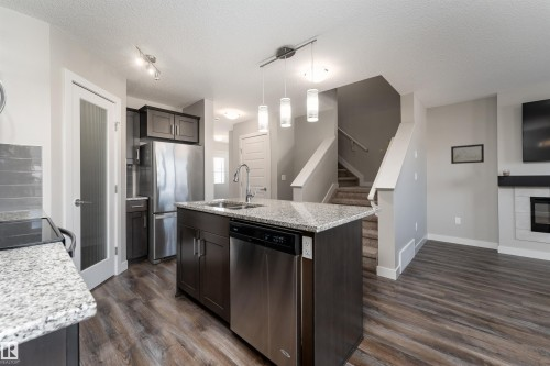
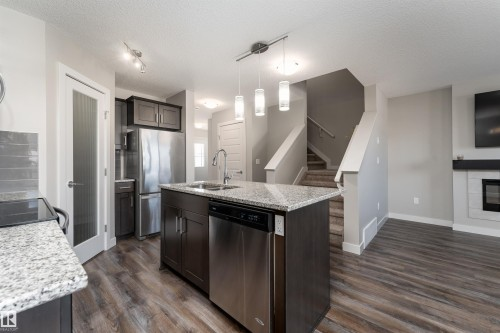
- wall art (466, 154)
